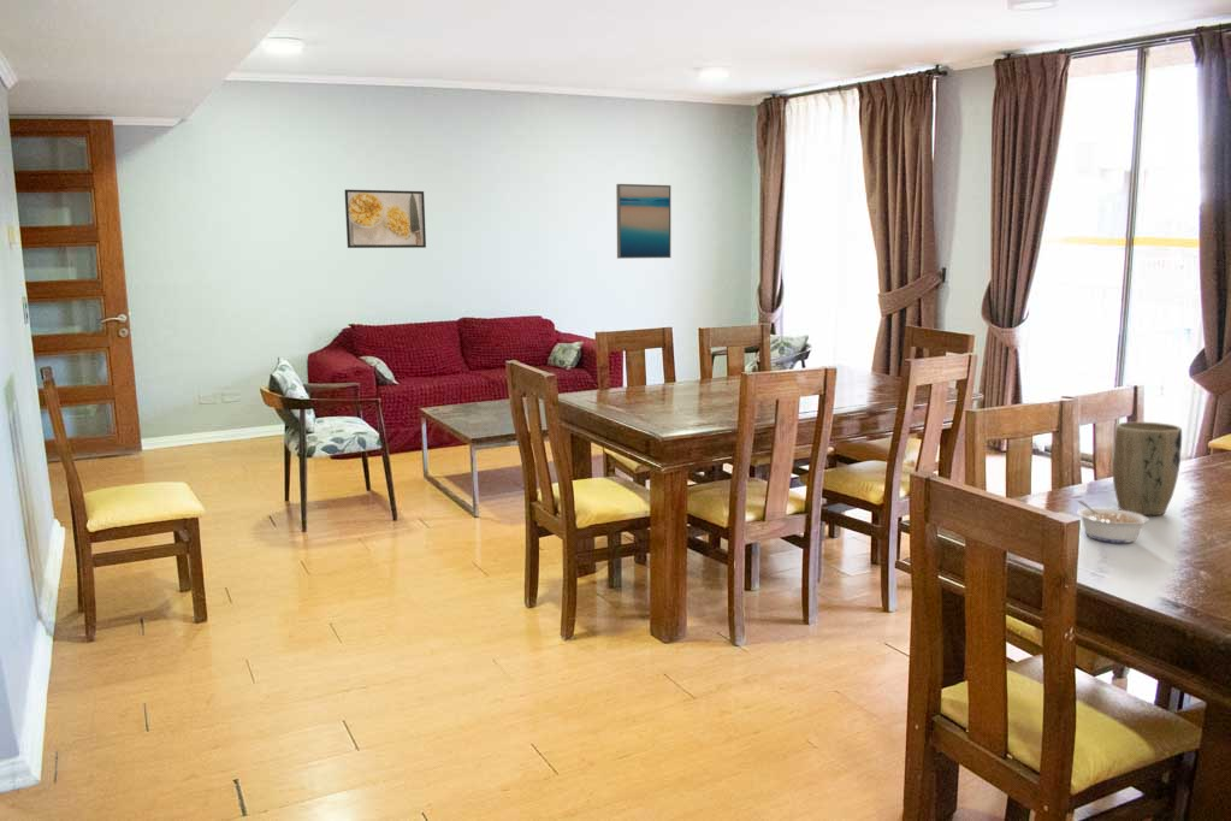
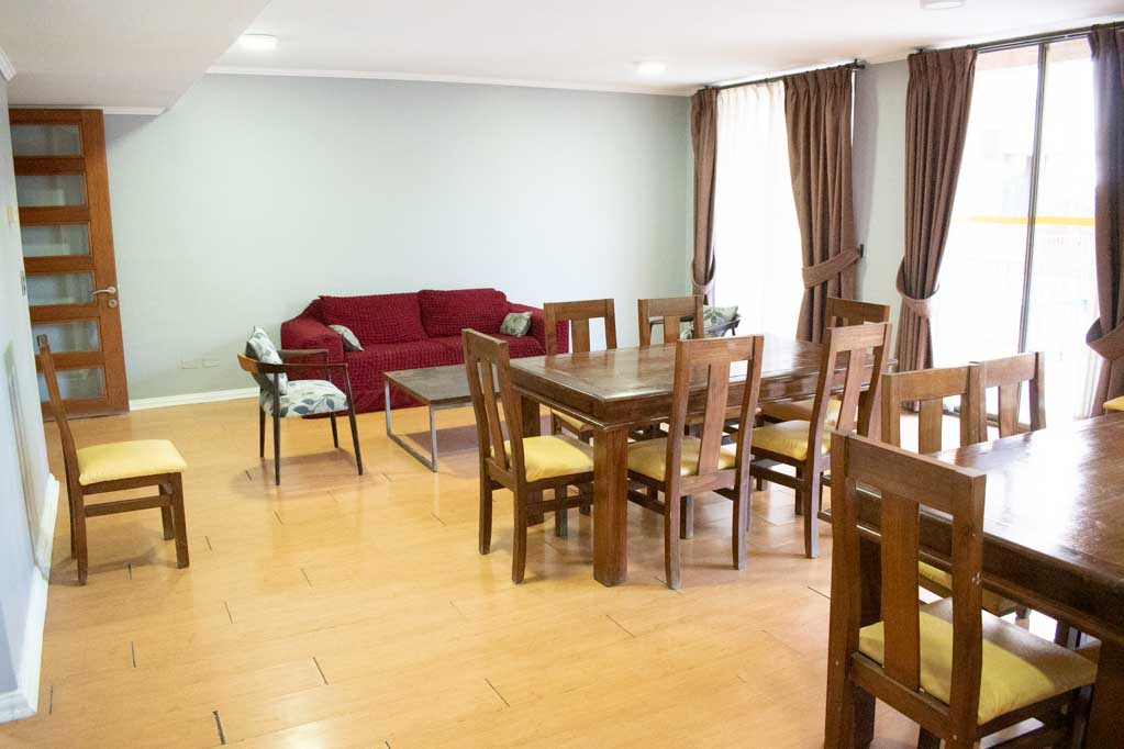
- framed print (385, 219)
- plant pot (1146, 468)
- legume (1108, 524)
- wall art (644, 222)
